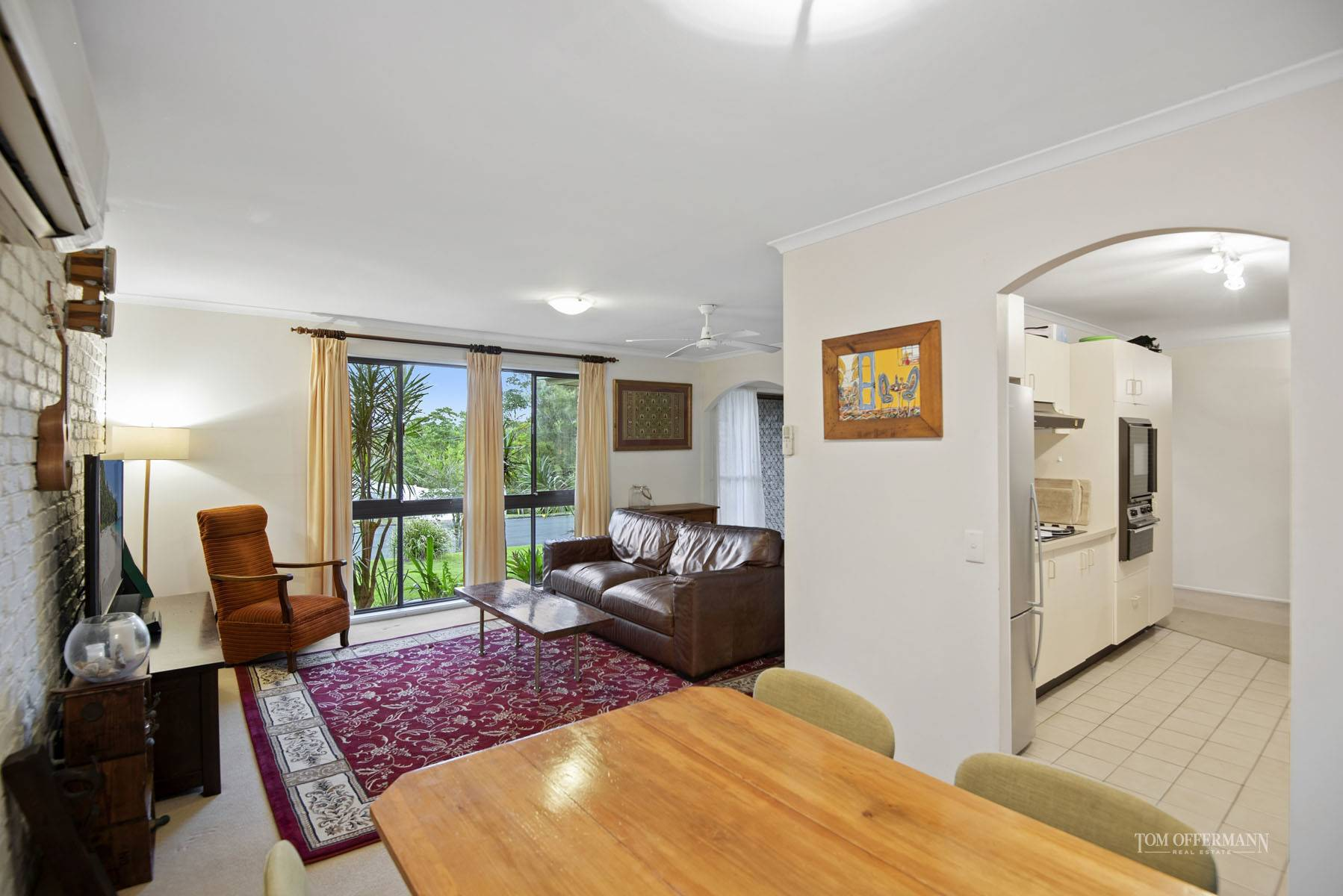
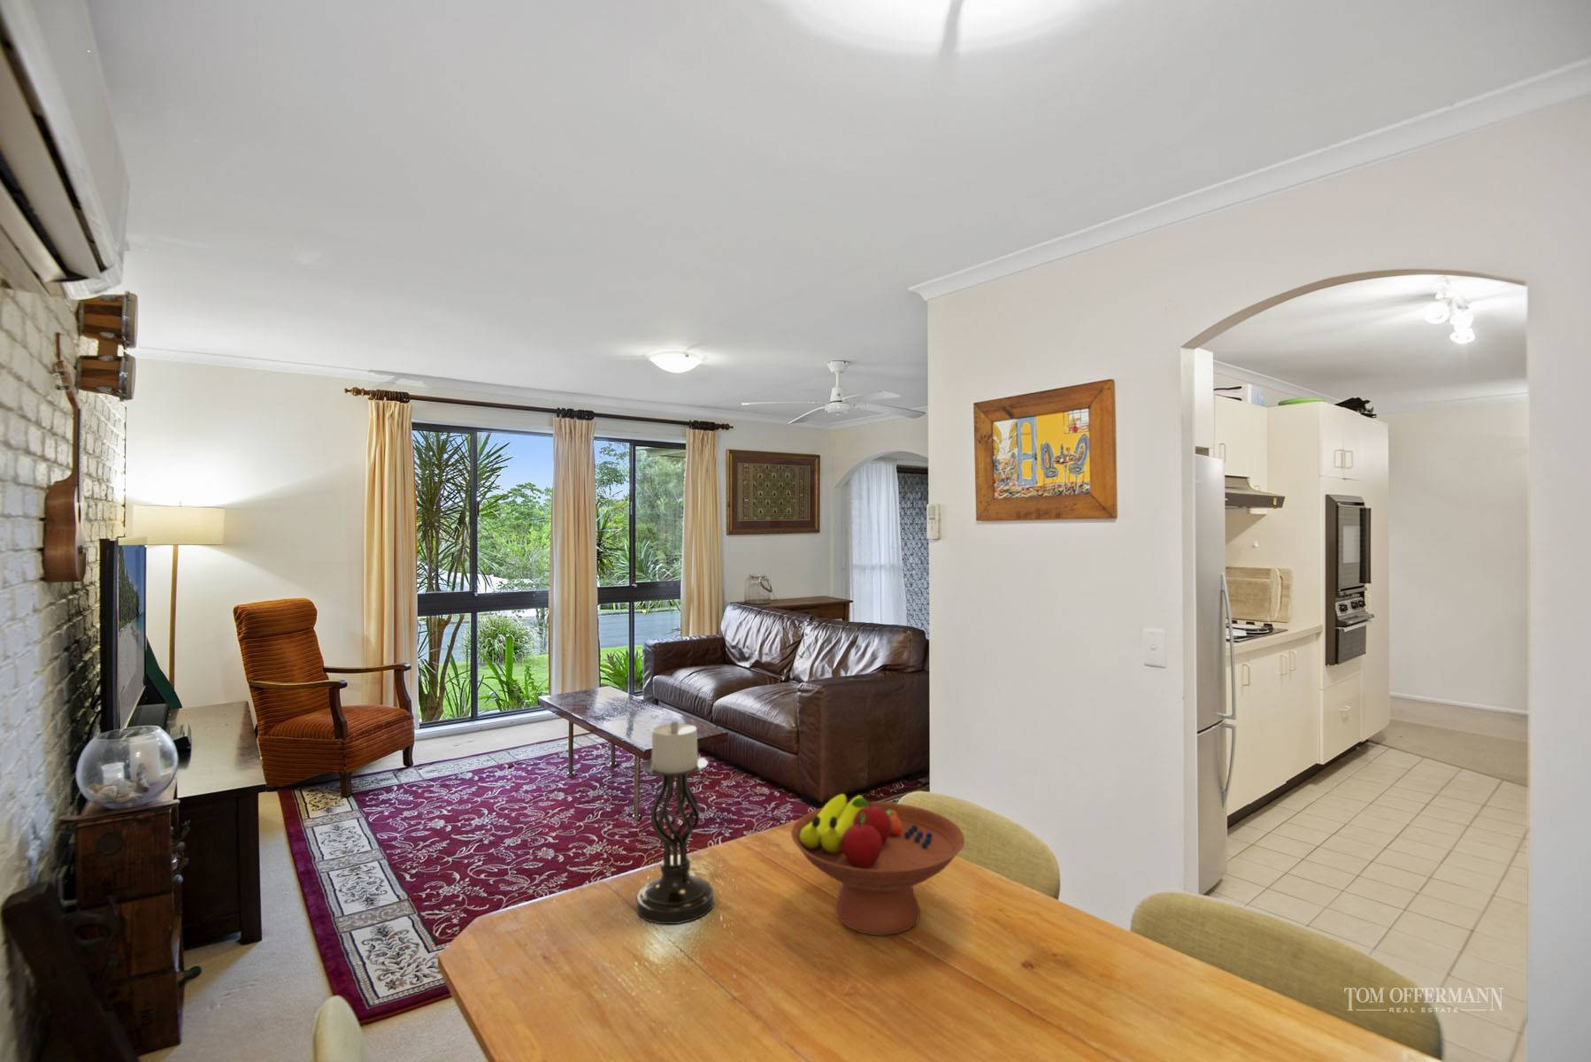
+ fruit bowl (877, 857)
+ candle holder (675, 812)
